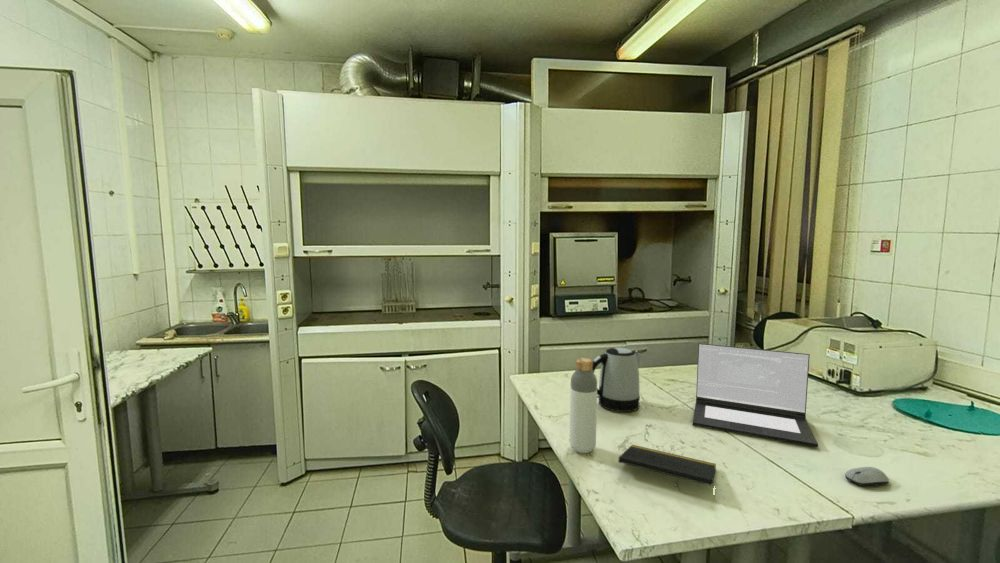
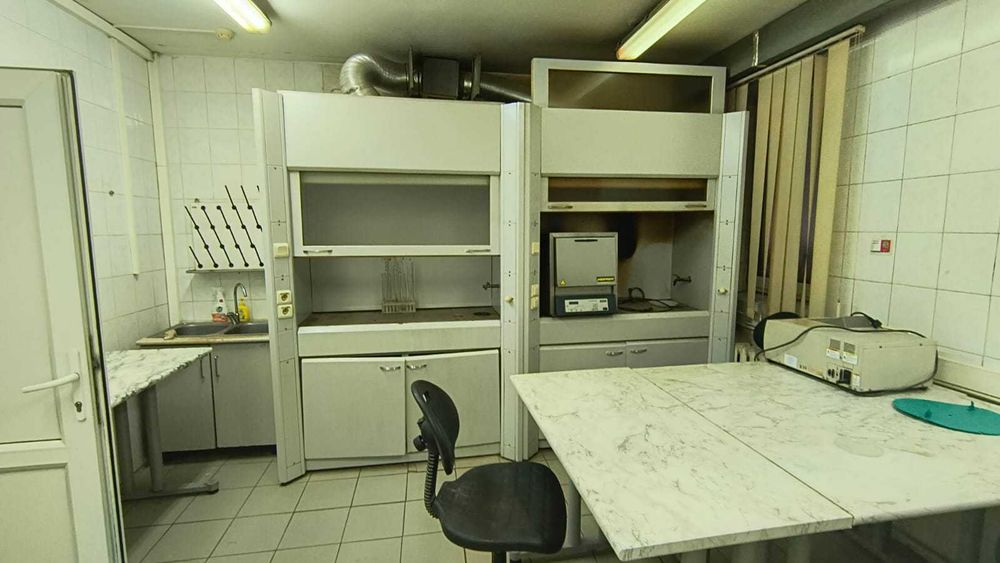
- kettle (614, 377)
- laptop (751, 389)
- bottle (583, 404)
- computer mouse (866, 474)
- notepad (667, 463)
